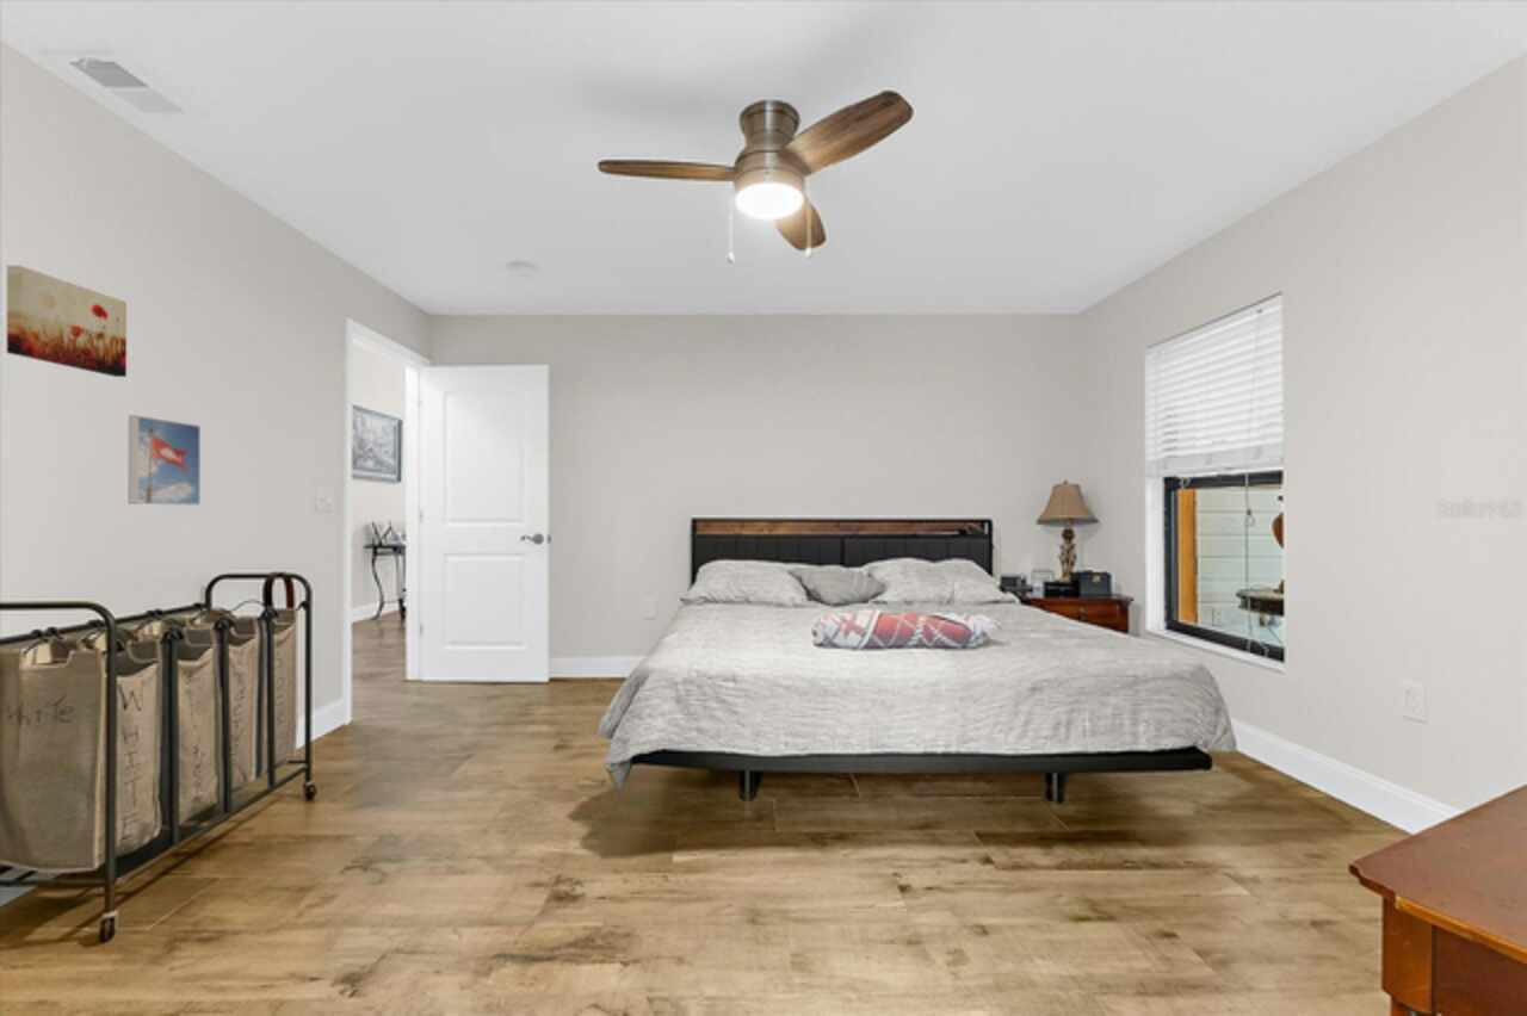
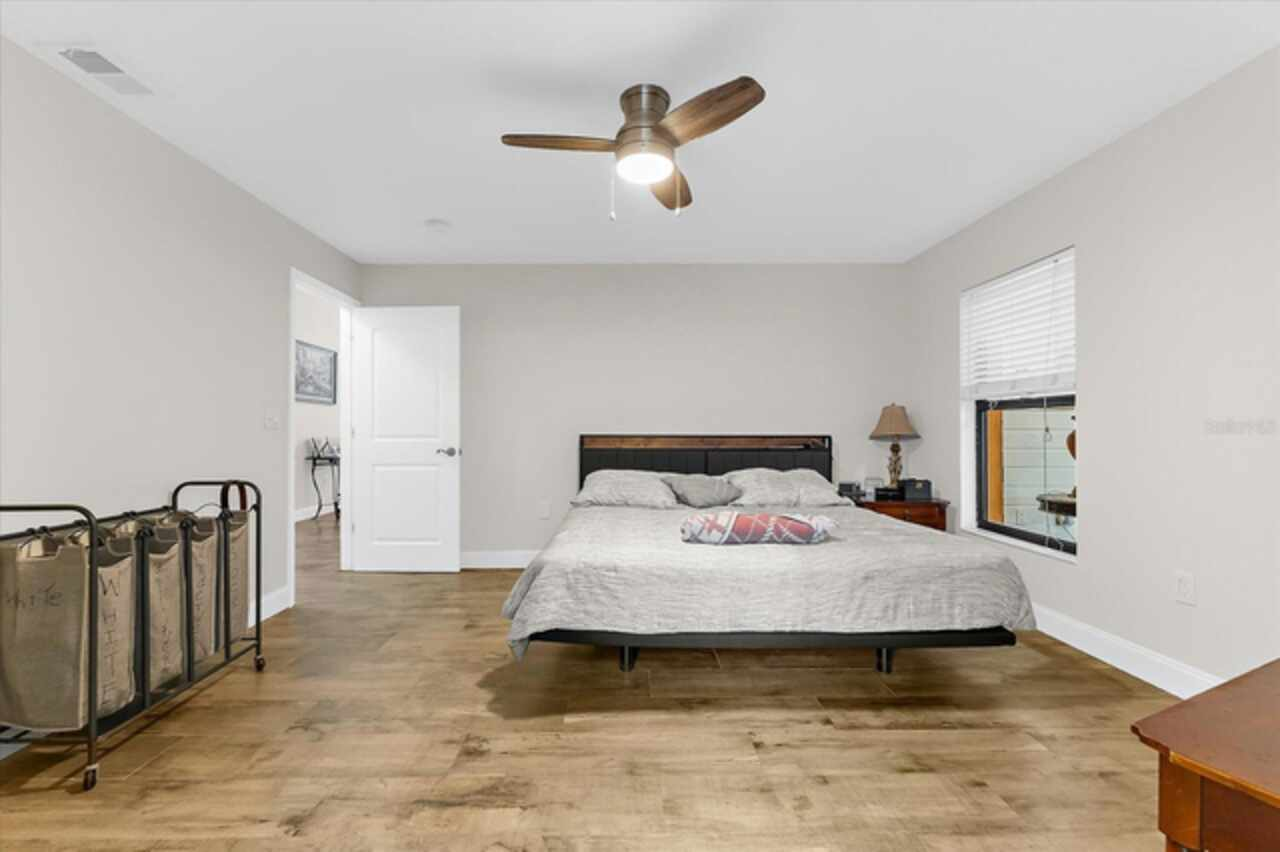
- wall art (70, 326)
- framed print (166, 463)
